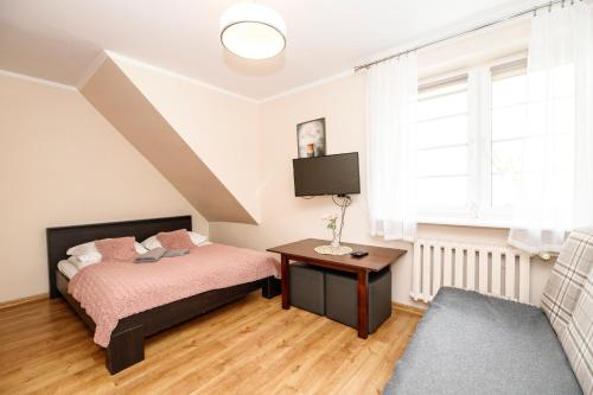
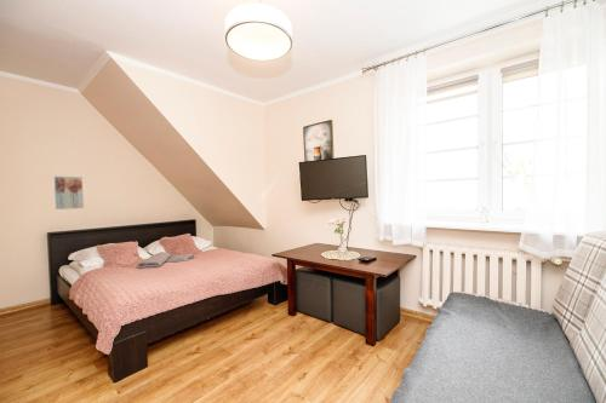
+ wall art (69, 192)
